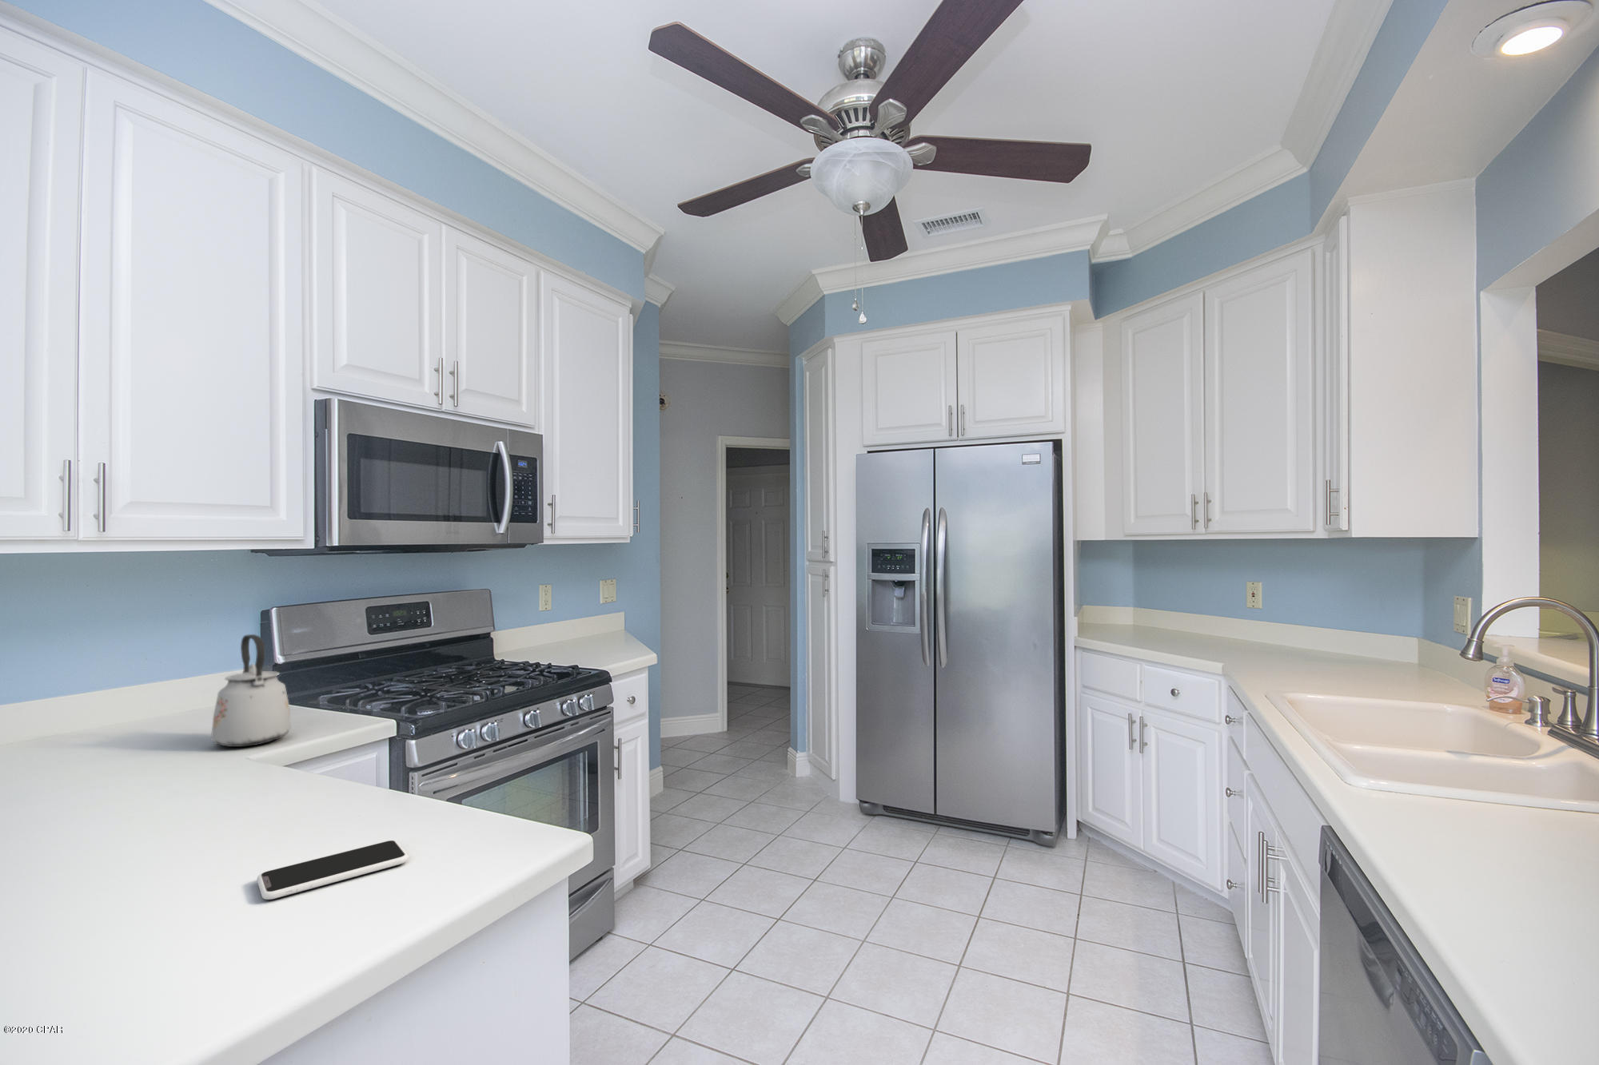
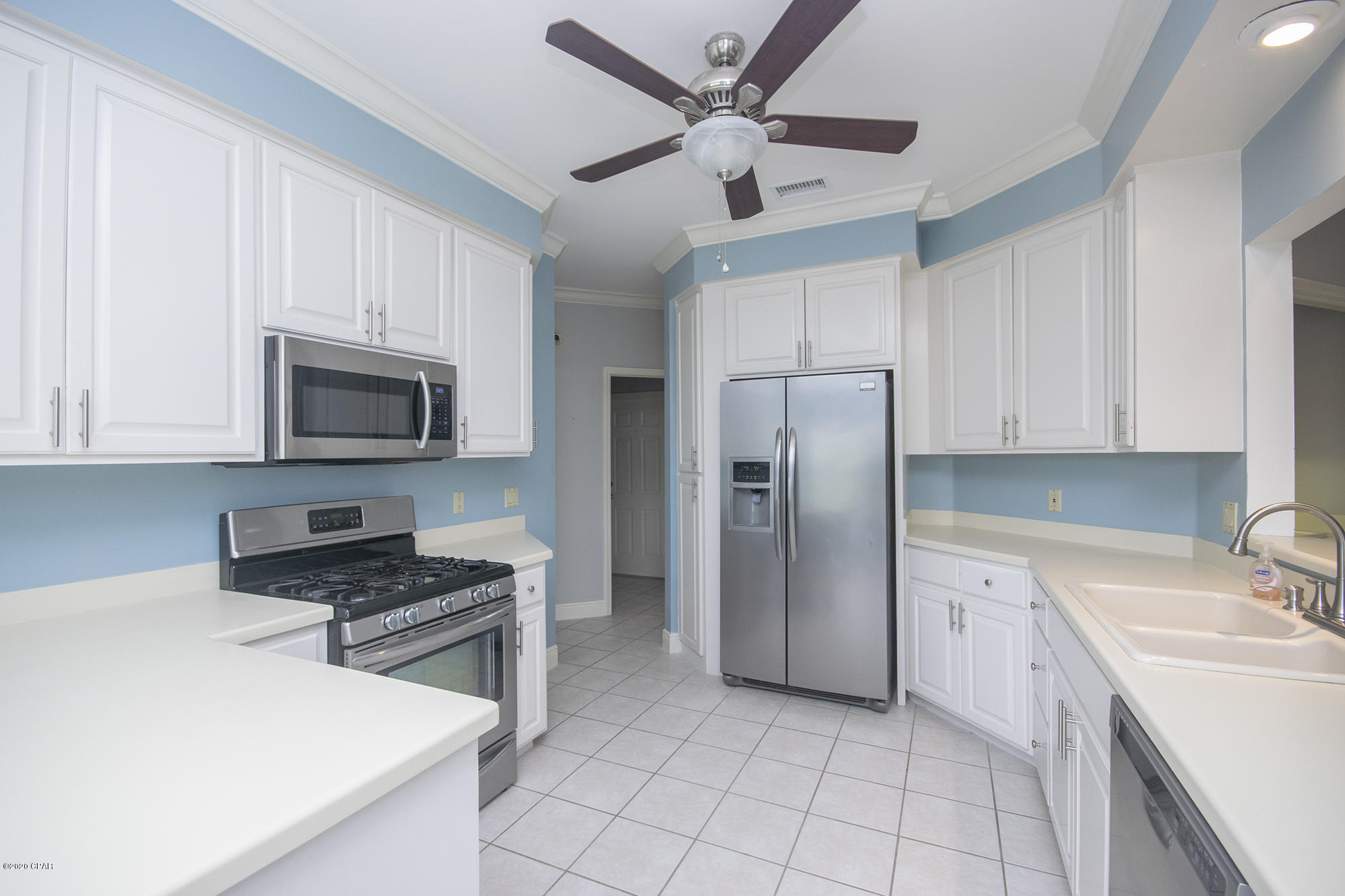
- kettle (248, 686)
- smartphone (335, 867)
